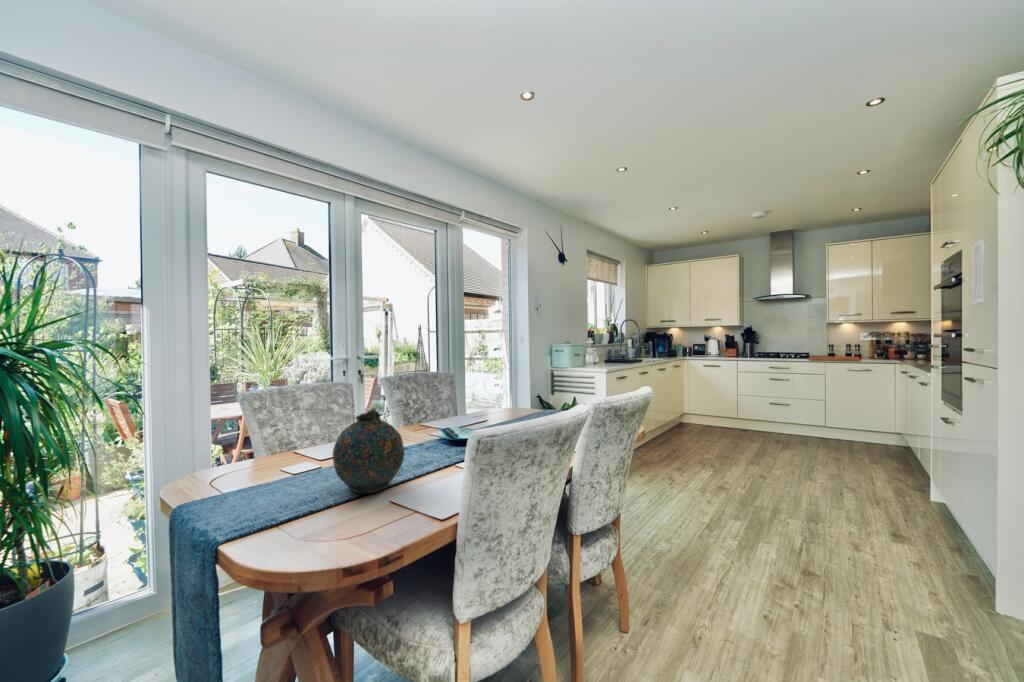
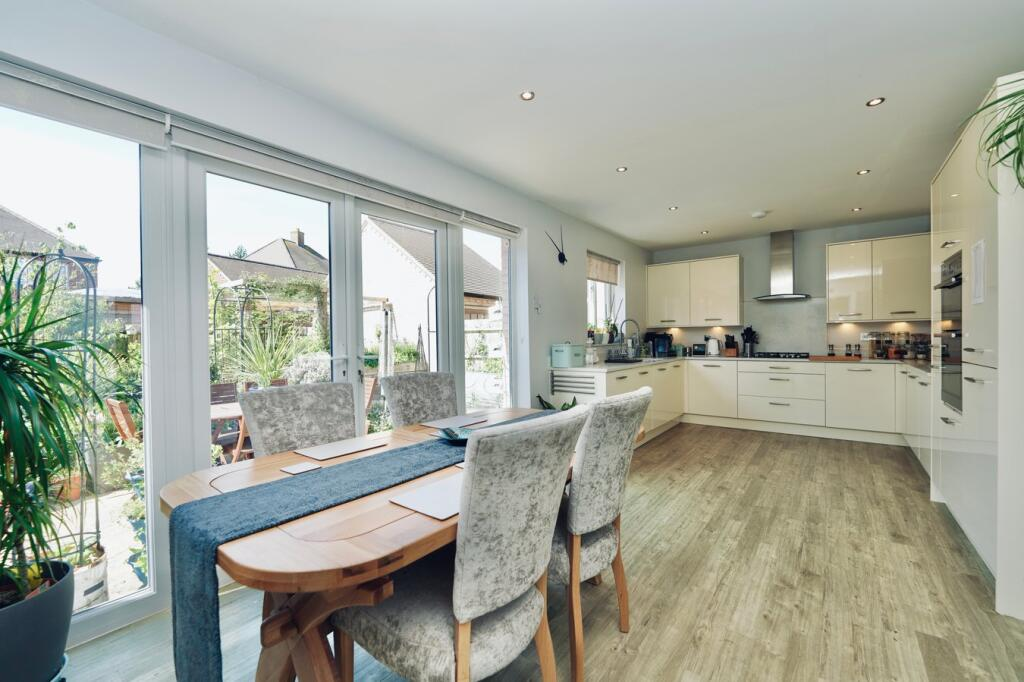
- snuff bottle (368, 447)
